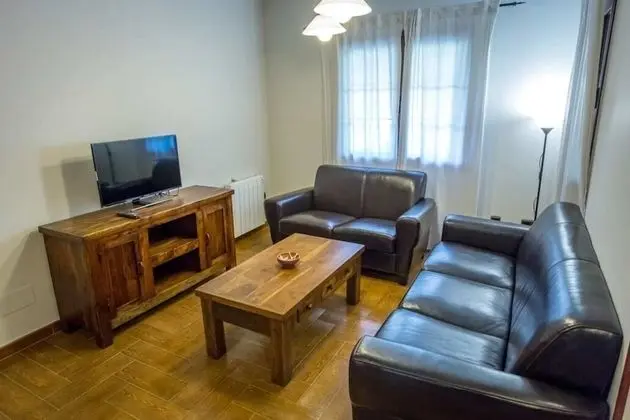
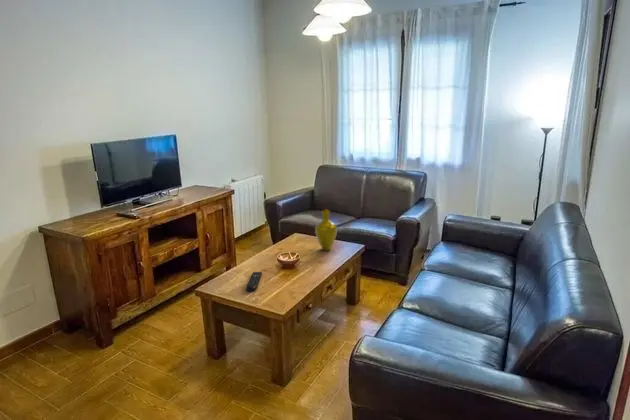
+ vase (326, 230)
+ remote control (254, 281)
